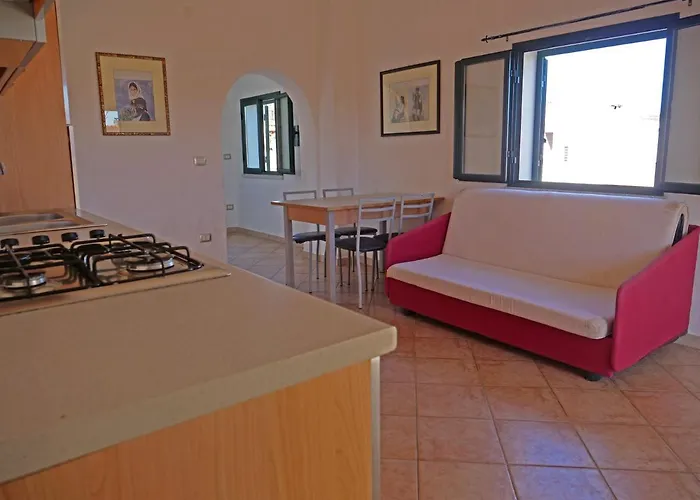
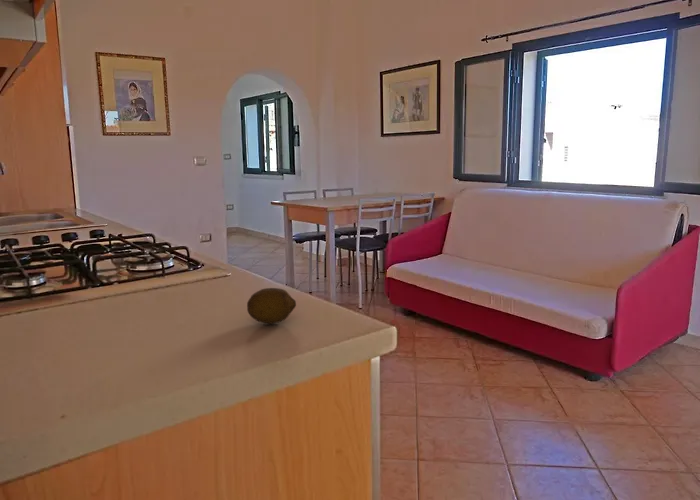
+ fruit (271, 305)
